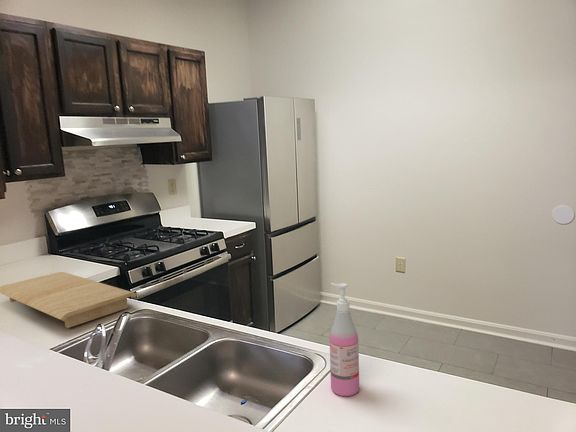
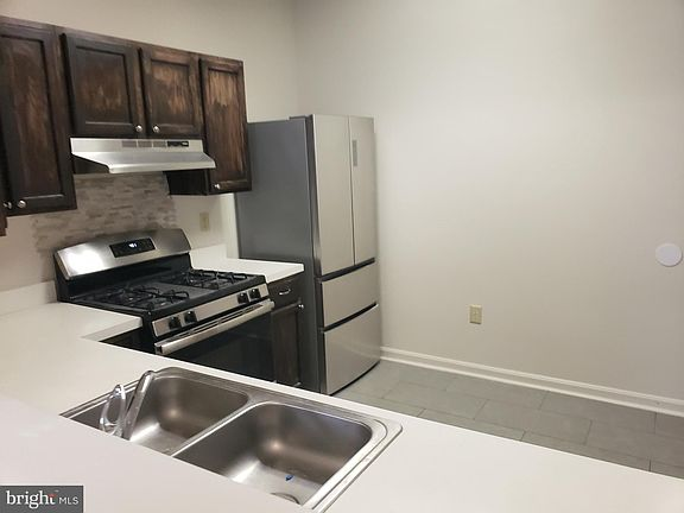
- cutting board (64, 297)
- soap dispenser (343, 337)
